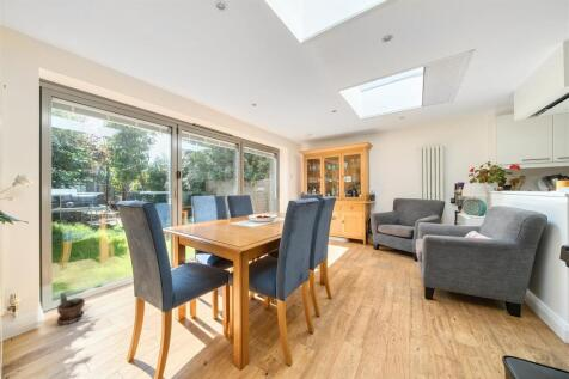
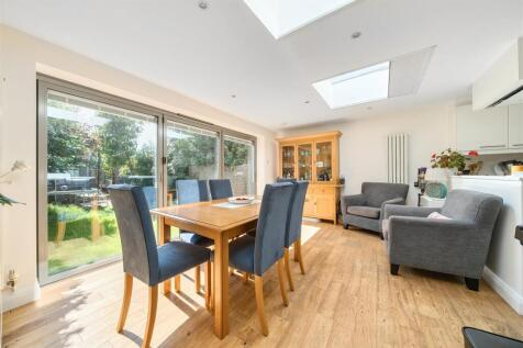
- potted plant (71, 304)
